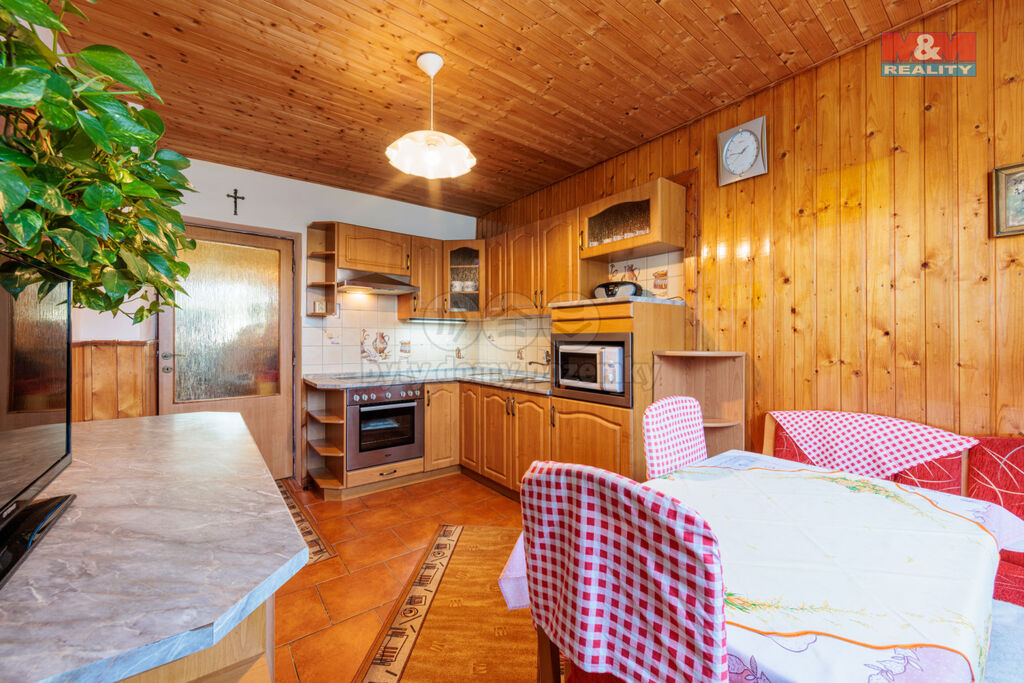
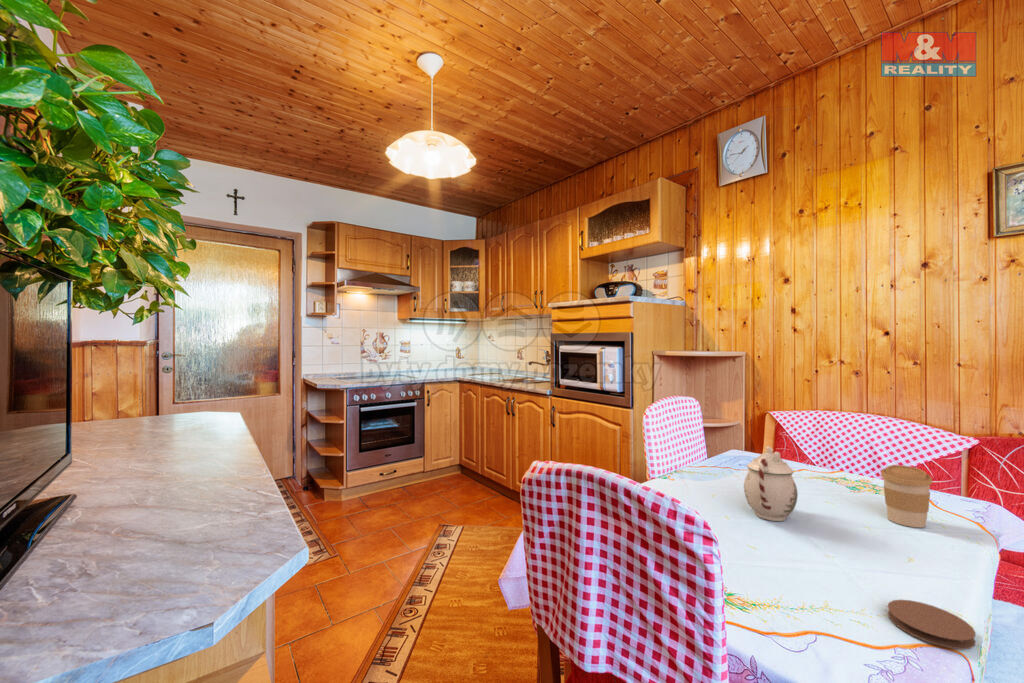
+ teapot (770, 480)
+ coaster (929, 622)
+ coffee cup (906, 494)
